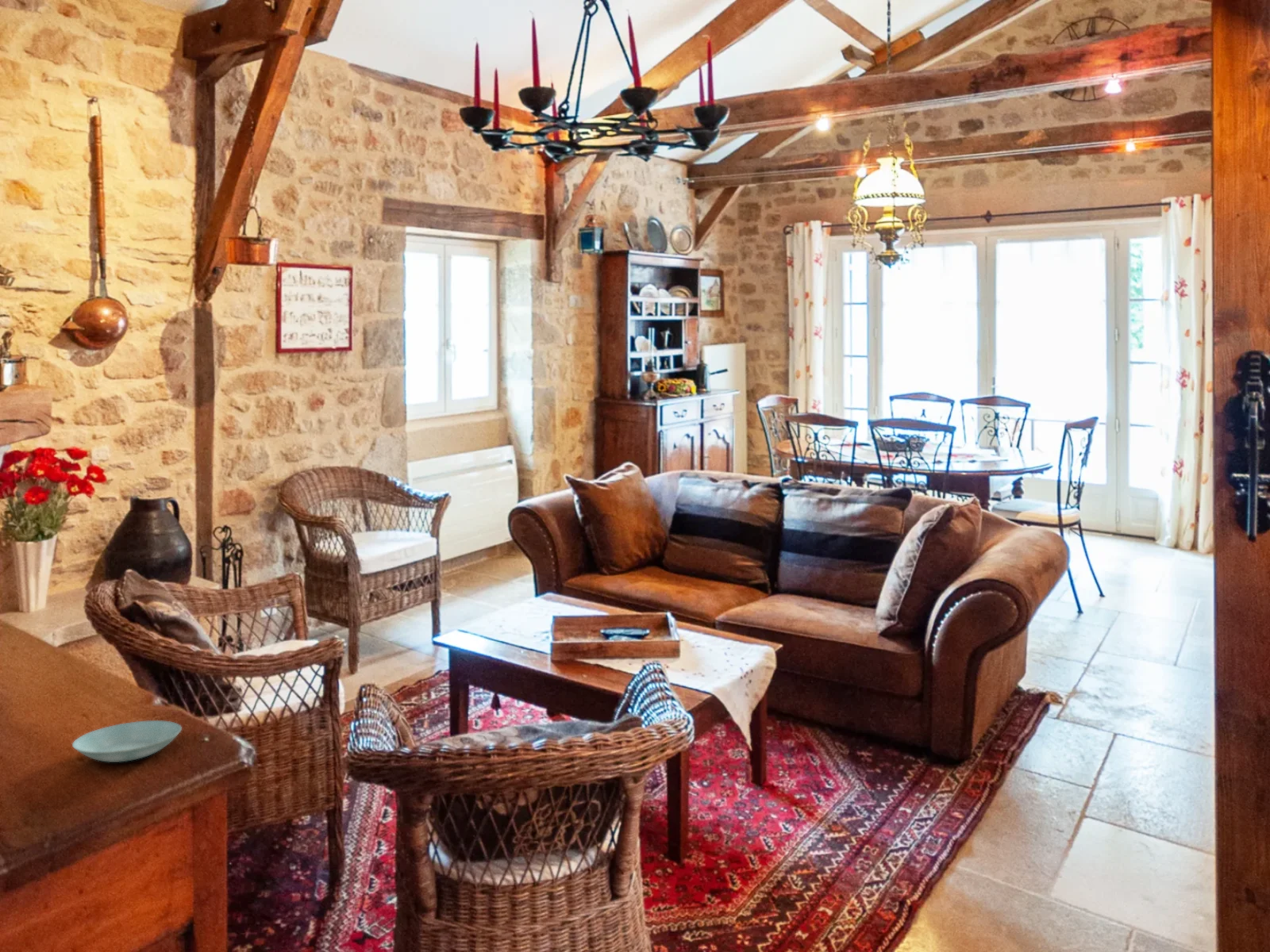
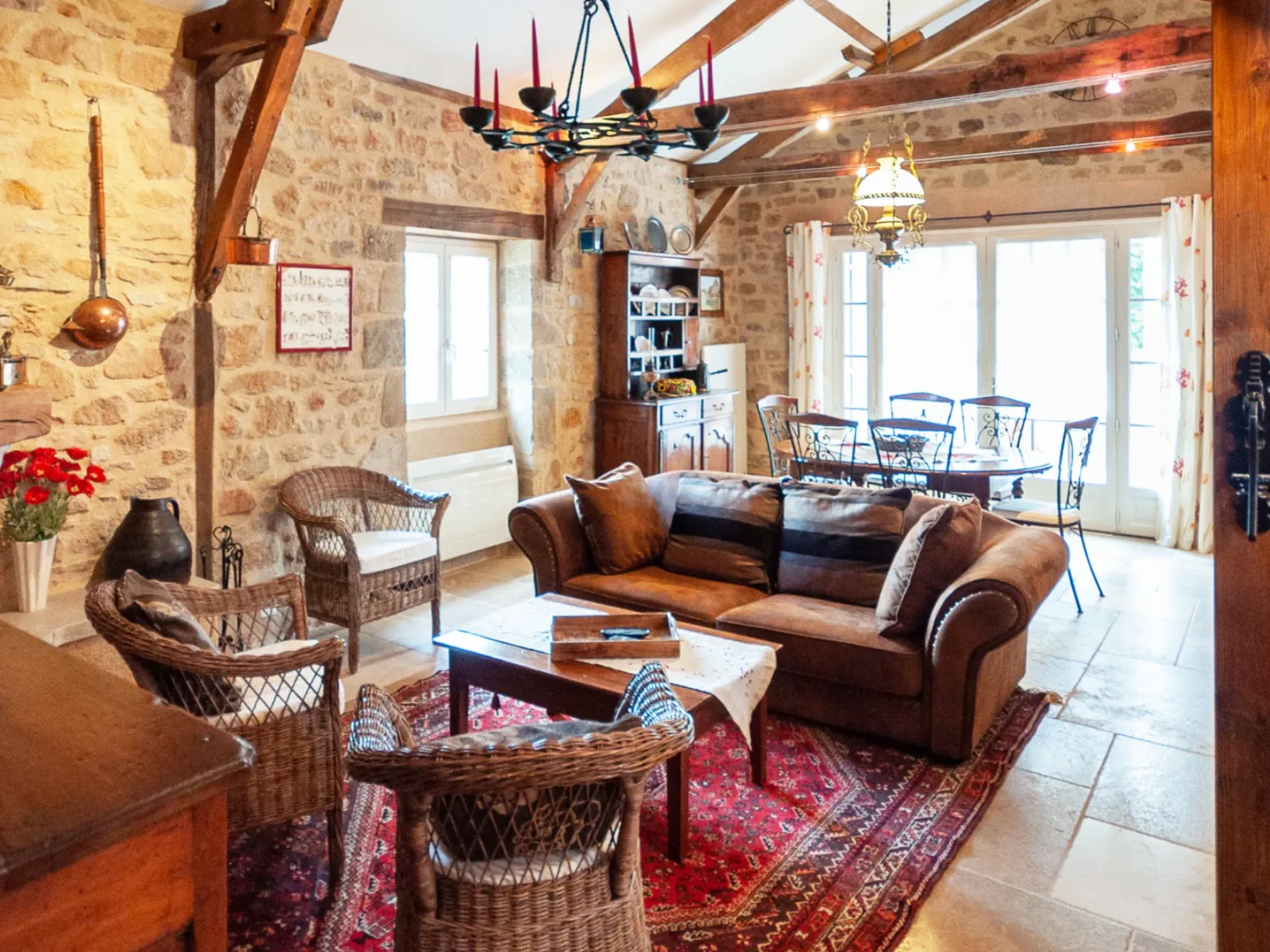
- saucer (129, 743)
